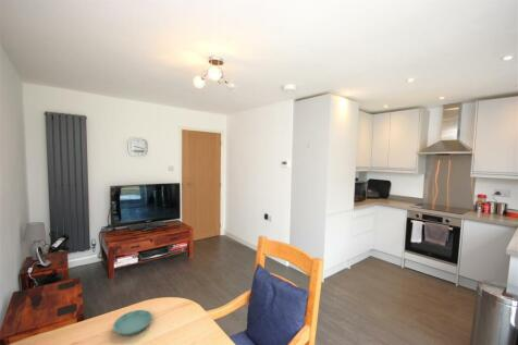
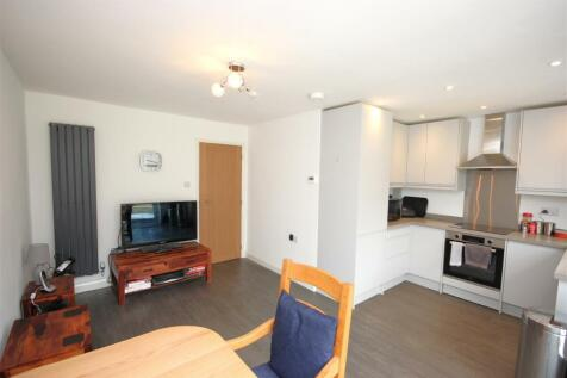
- saucer (133, 323)
